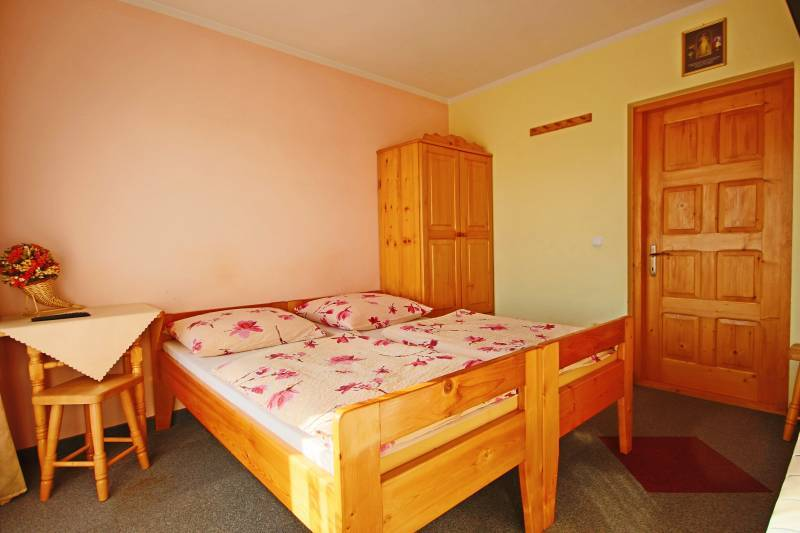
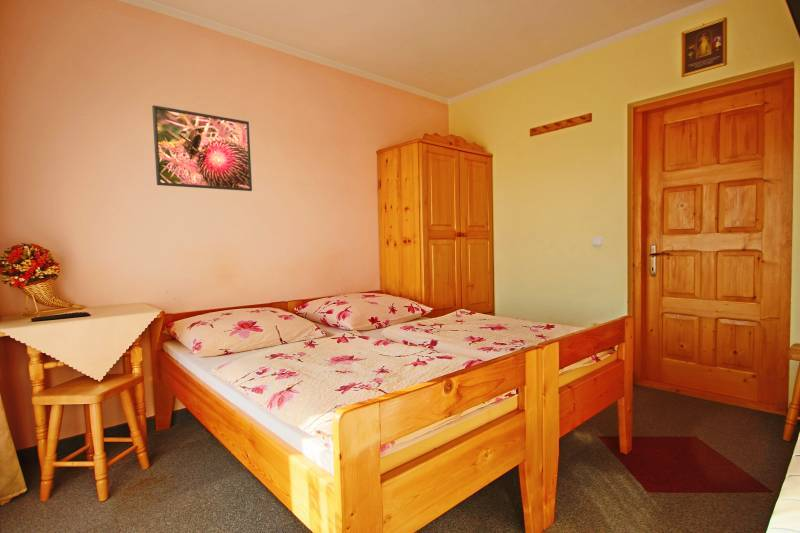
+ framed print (205, 151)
